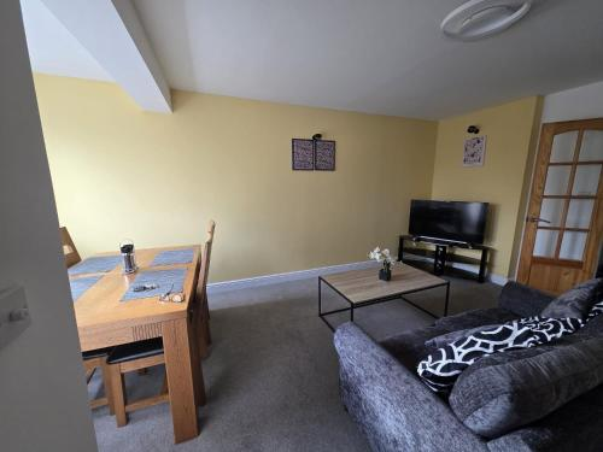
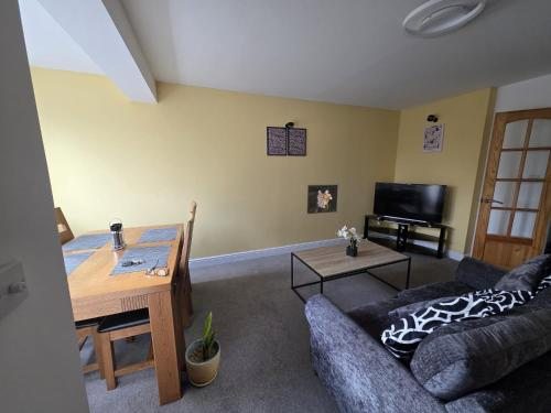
+ potted plant (203, 348)
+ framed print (322, 198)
